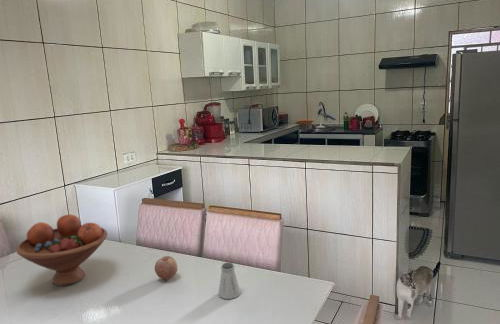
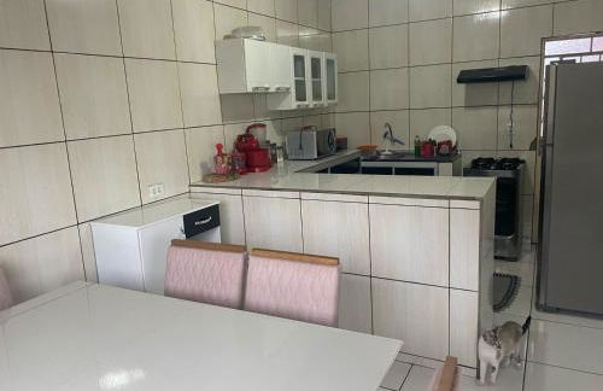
- fruit bowl (65, 251)
- fruit (166, 268)
- saltshaker (228, 279)
